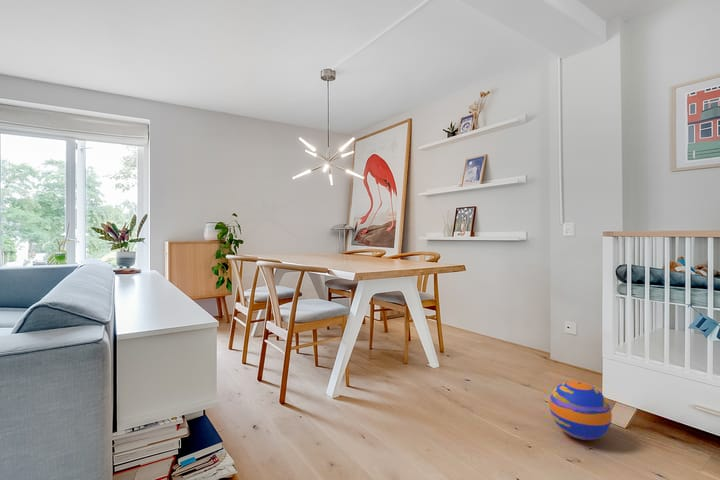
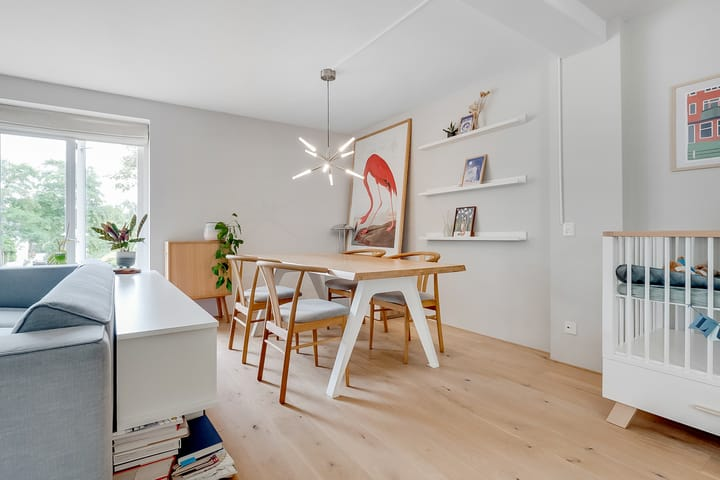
- ball (579, 409)
